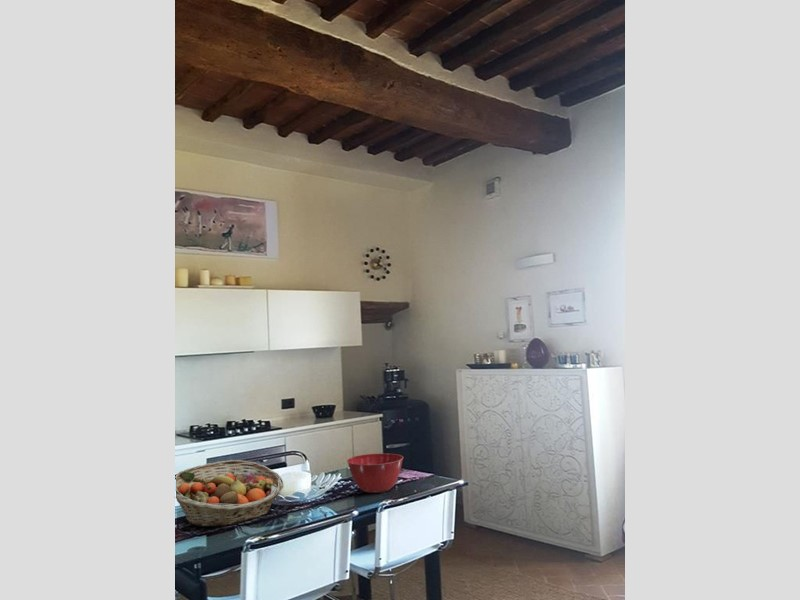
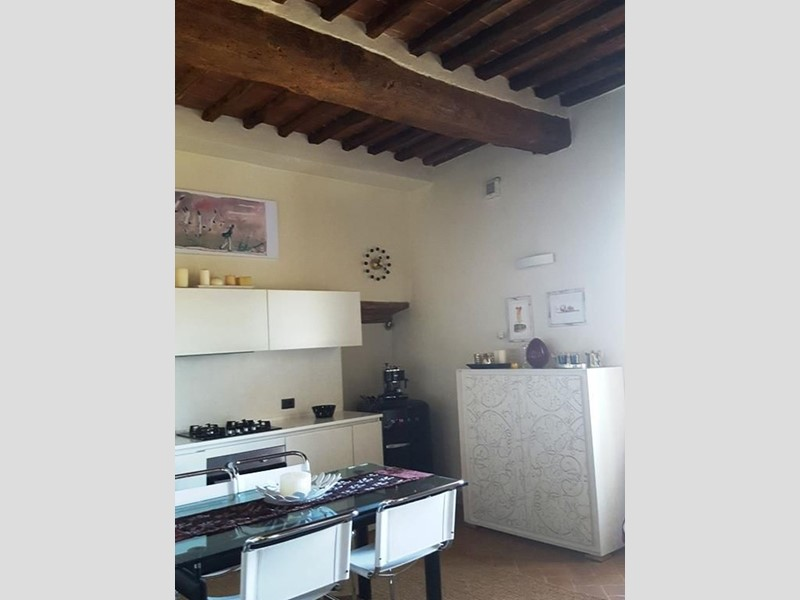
- mixing bowl (375, 474)
- fruit basket (227, 491)
